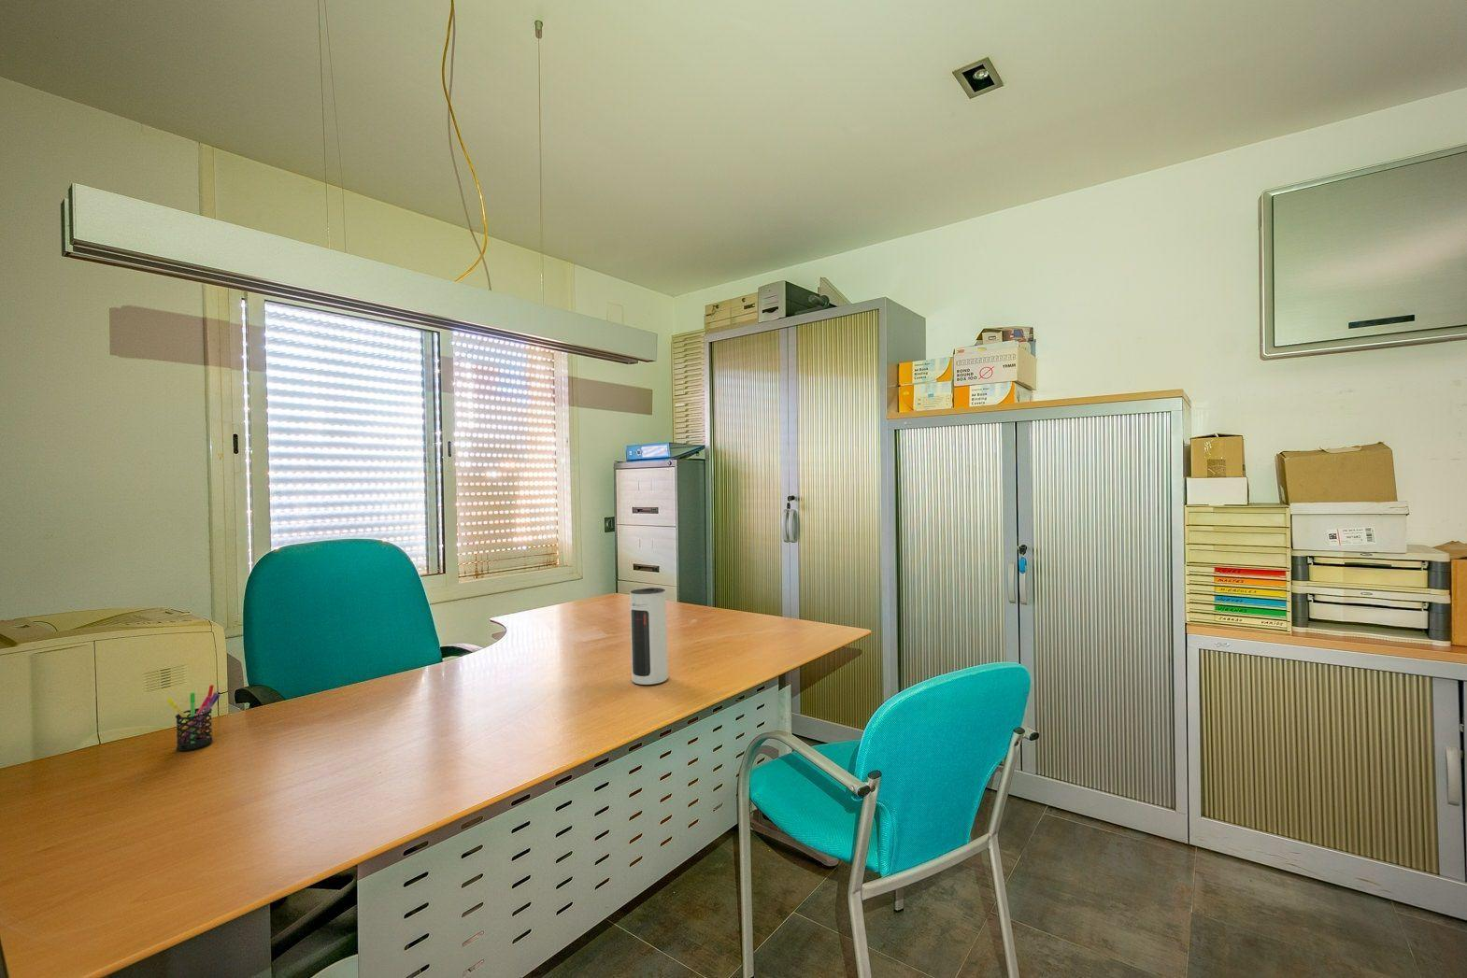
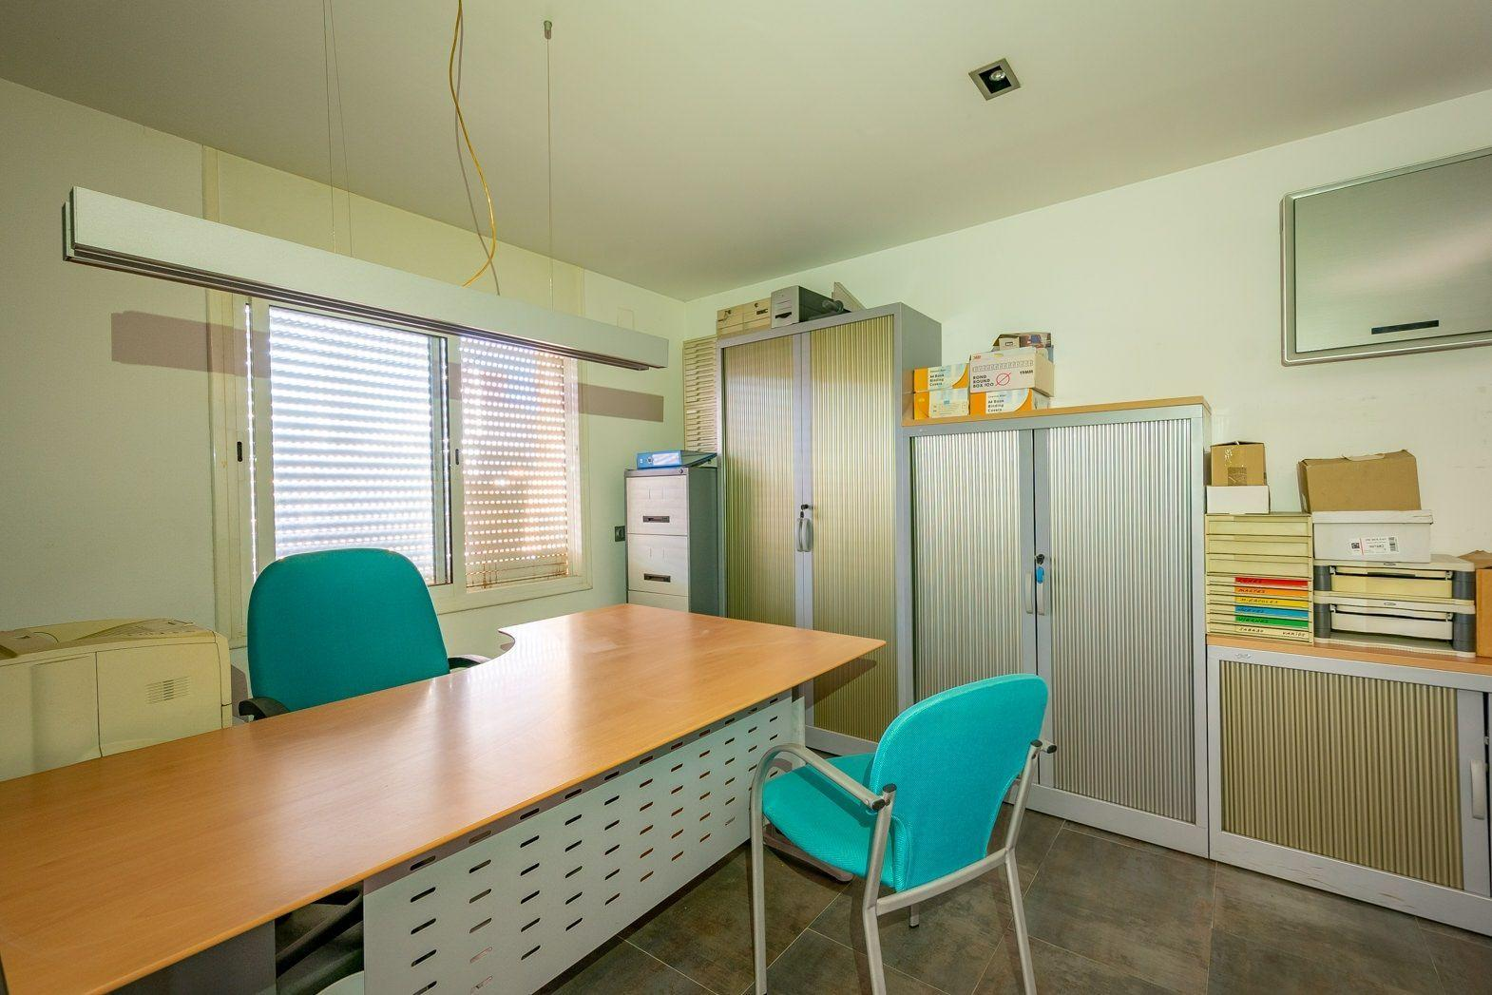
- speaker (648, 634)
- pen holder (195, 716)
